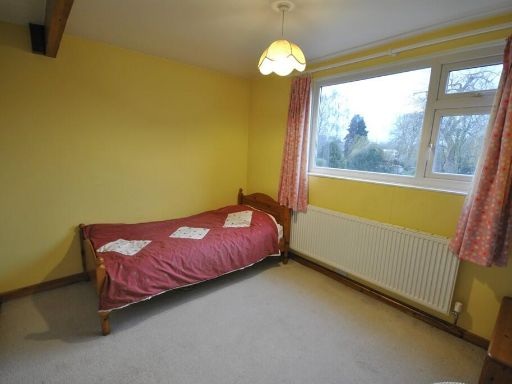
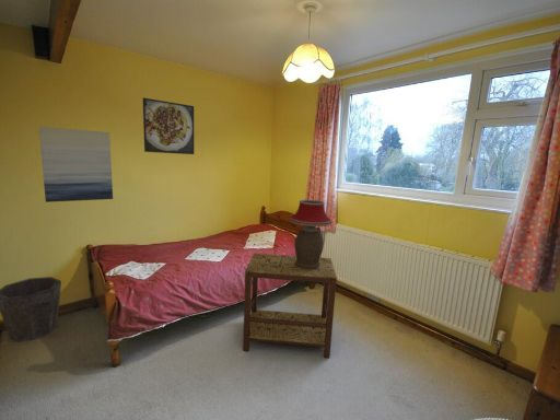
+ wall art (78, 165)
+ waste bin (32, 308)
+ table lamp (310, 233)
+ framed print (170, 128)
+ side table (287, 312)
